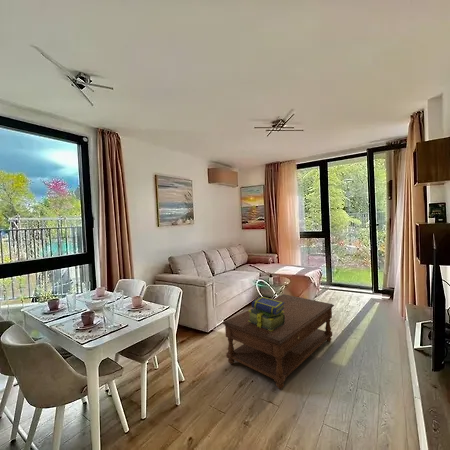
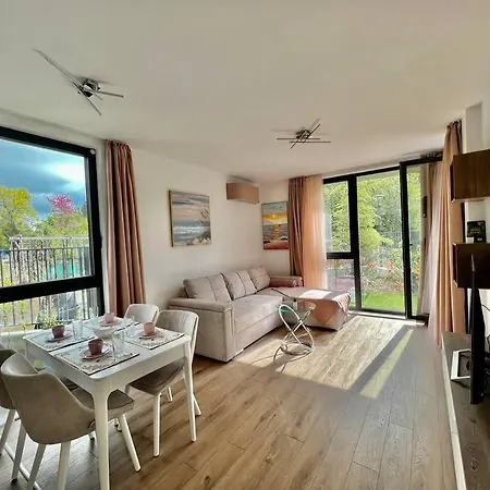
- coffee table (282, 331)
- stack of books (267, 311)
